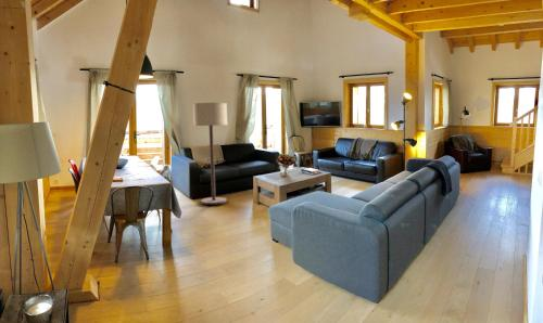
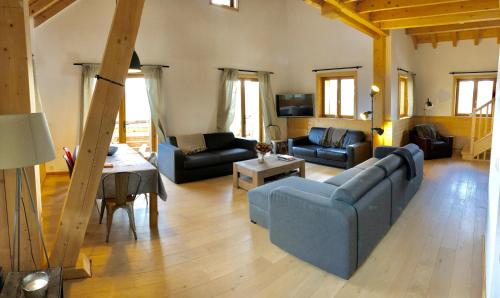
- floor lamp (212, 153)
